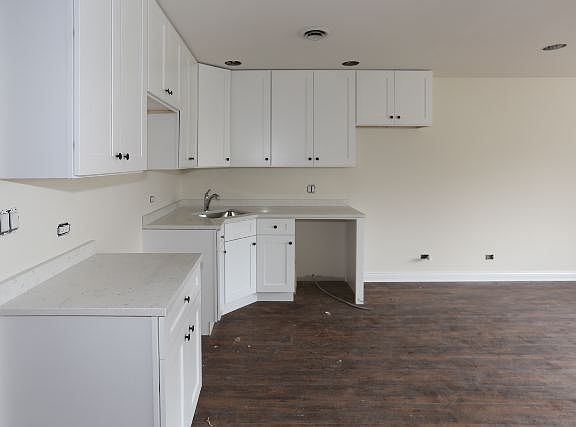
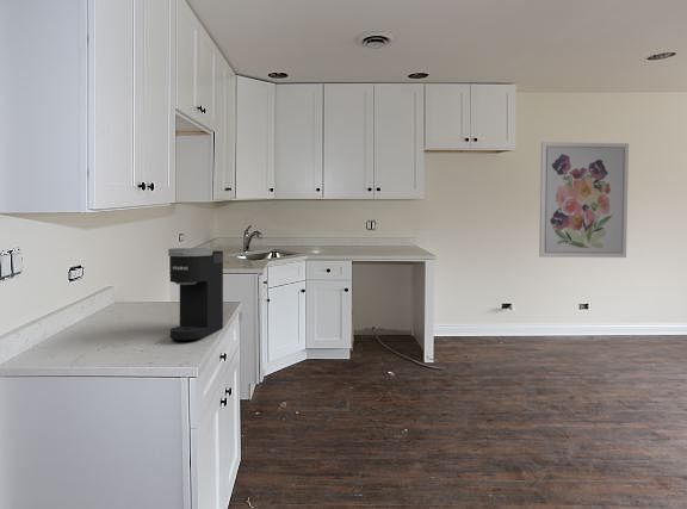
+ coffee maker (197, 291)
+ wall art (583, 200)
